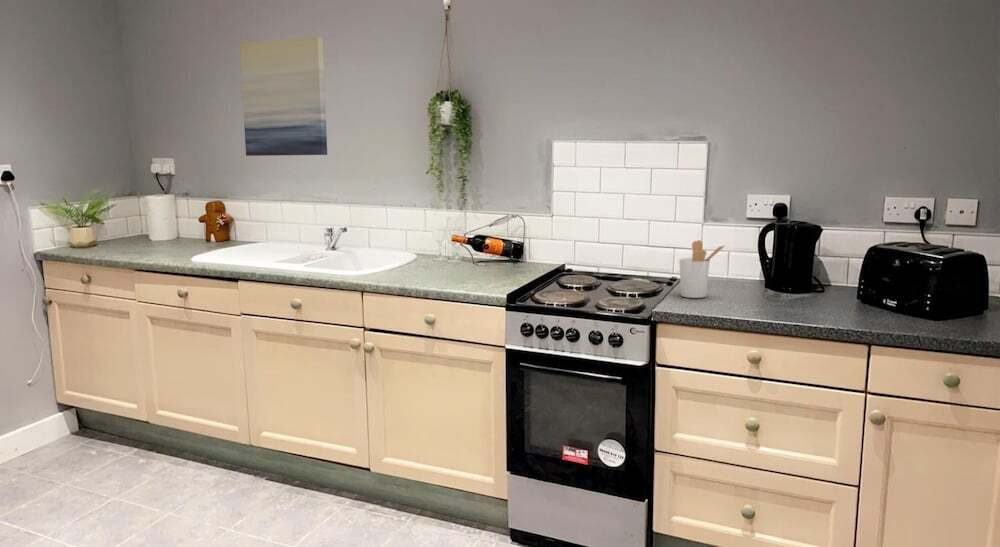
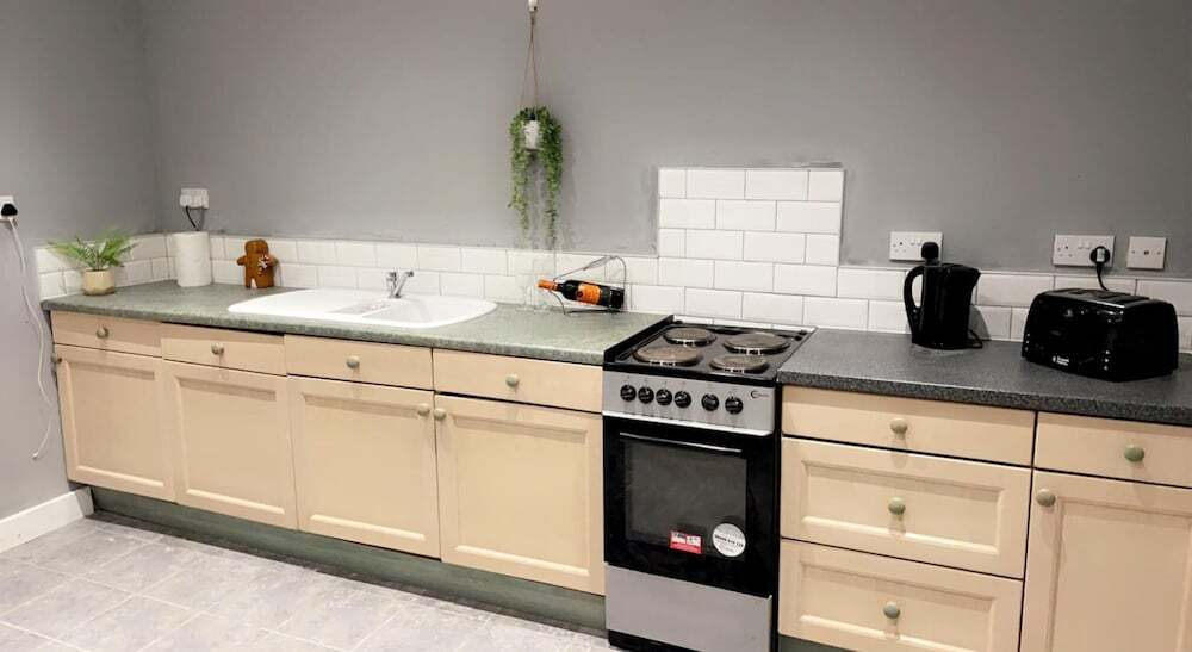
- utensil holder (702, 269)
- wall art (283, 98)
